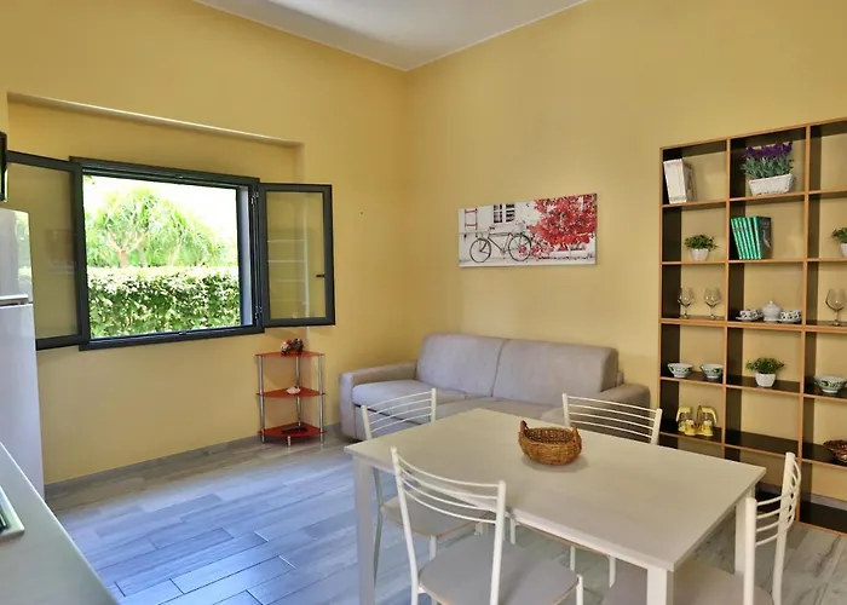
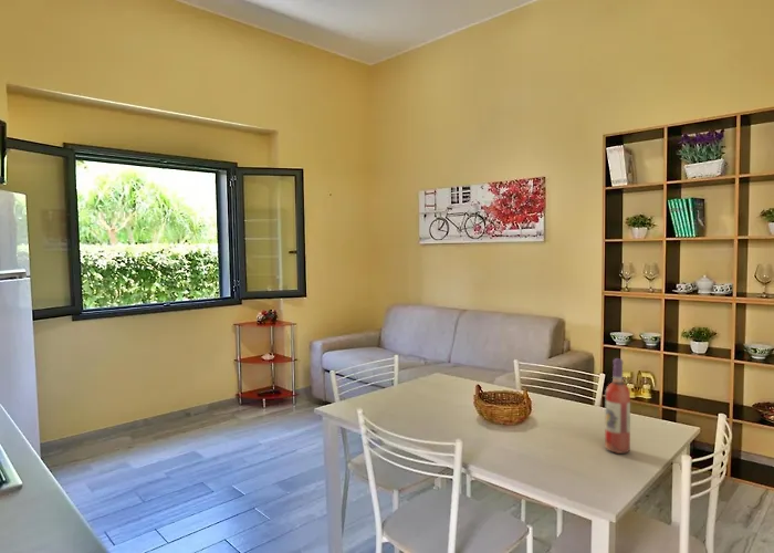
+ wine bottle (617, 405)
